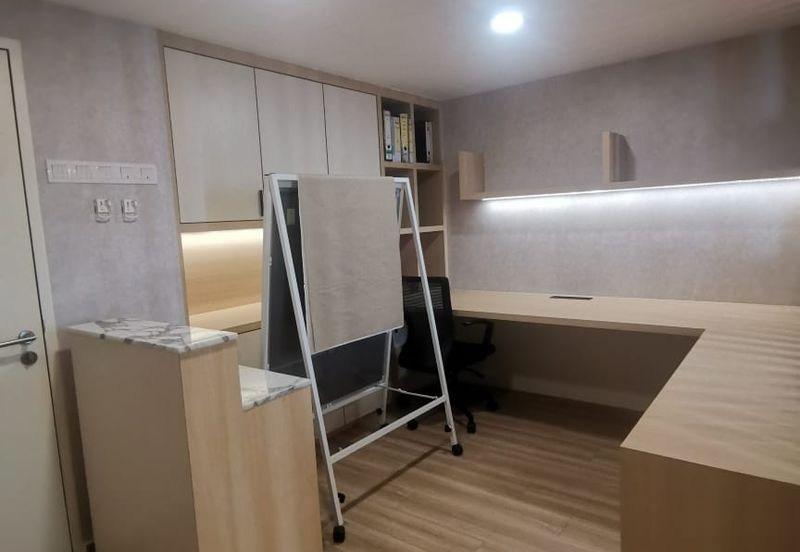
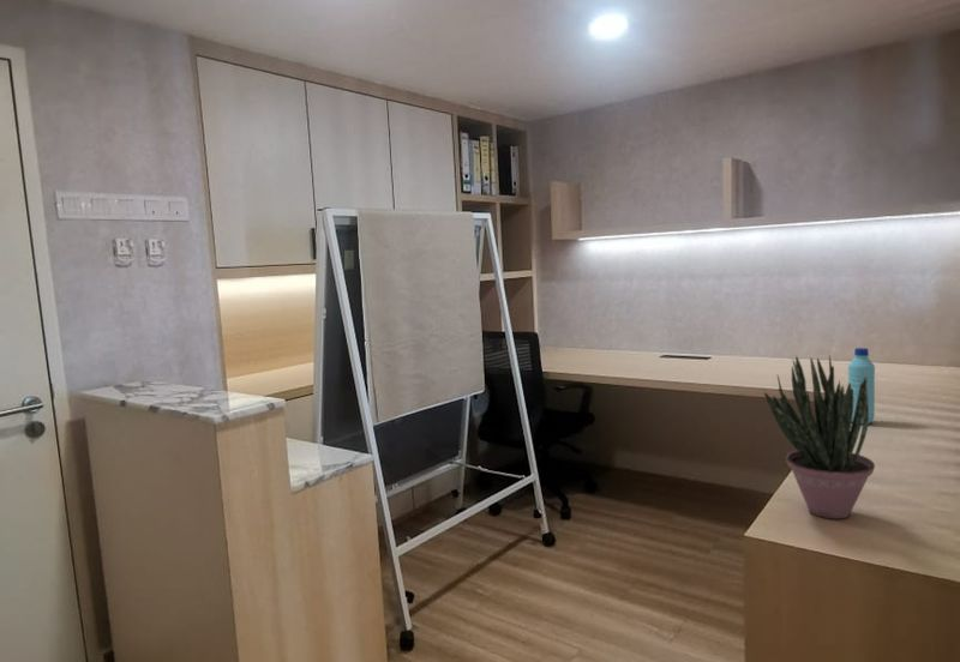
+ potted plant (818, 434)
+ water bottle (859, 385)
